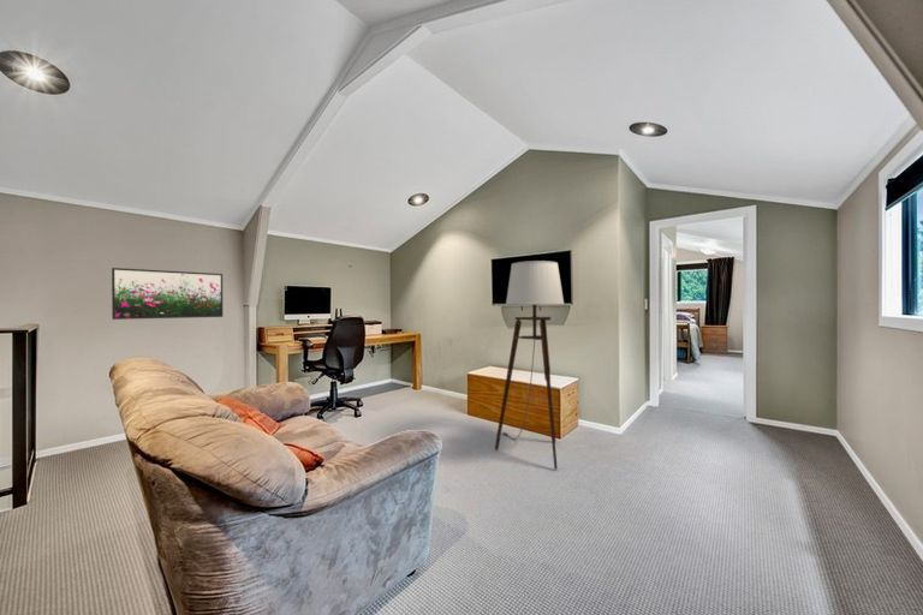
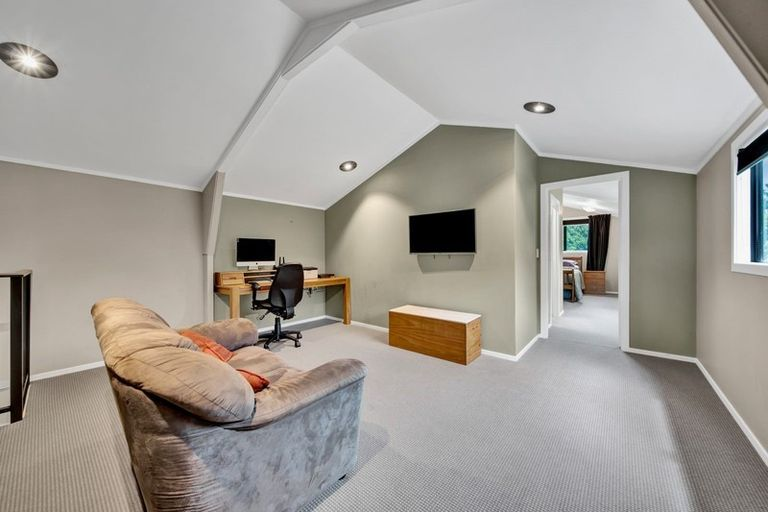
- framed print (172, 294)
- floor lamp (532, 357)
